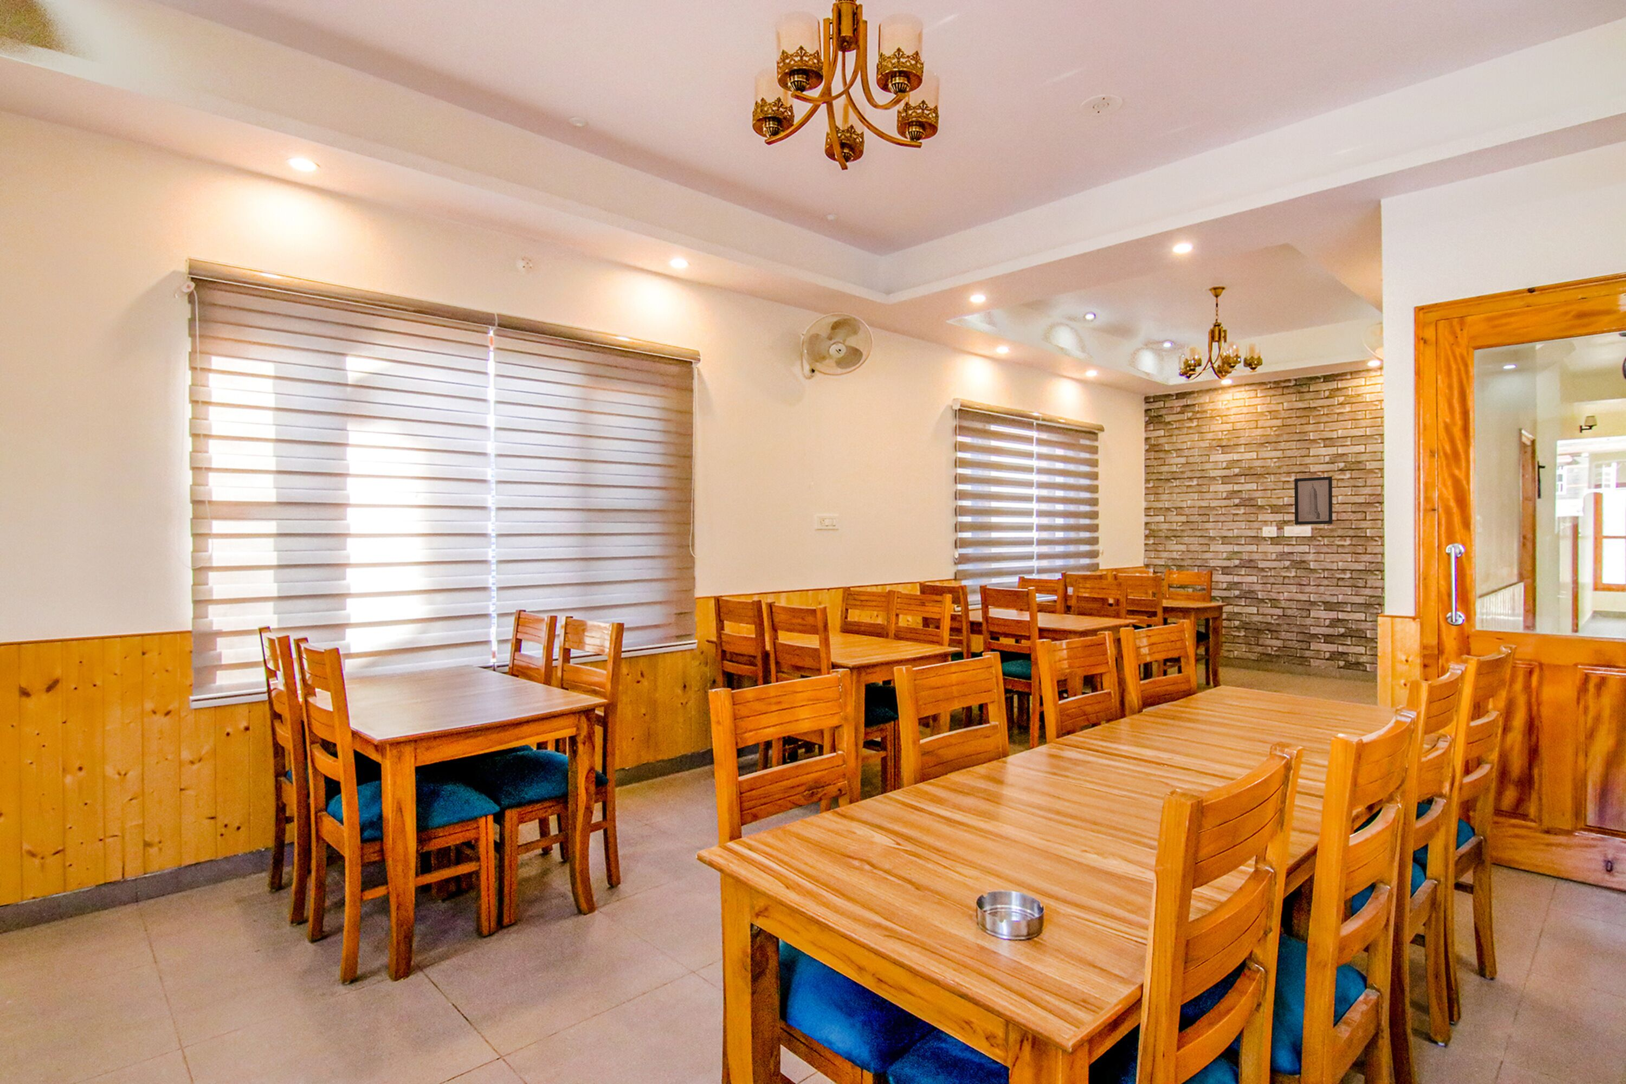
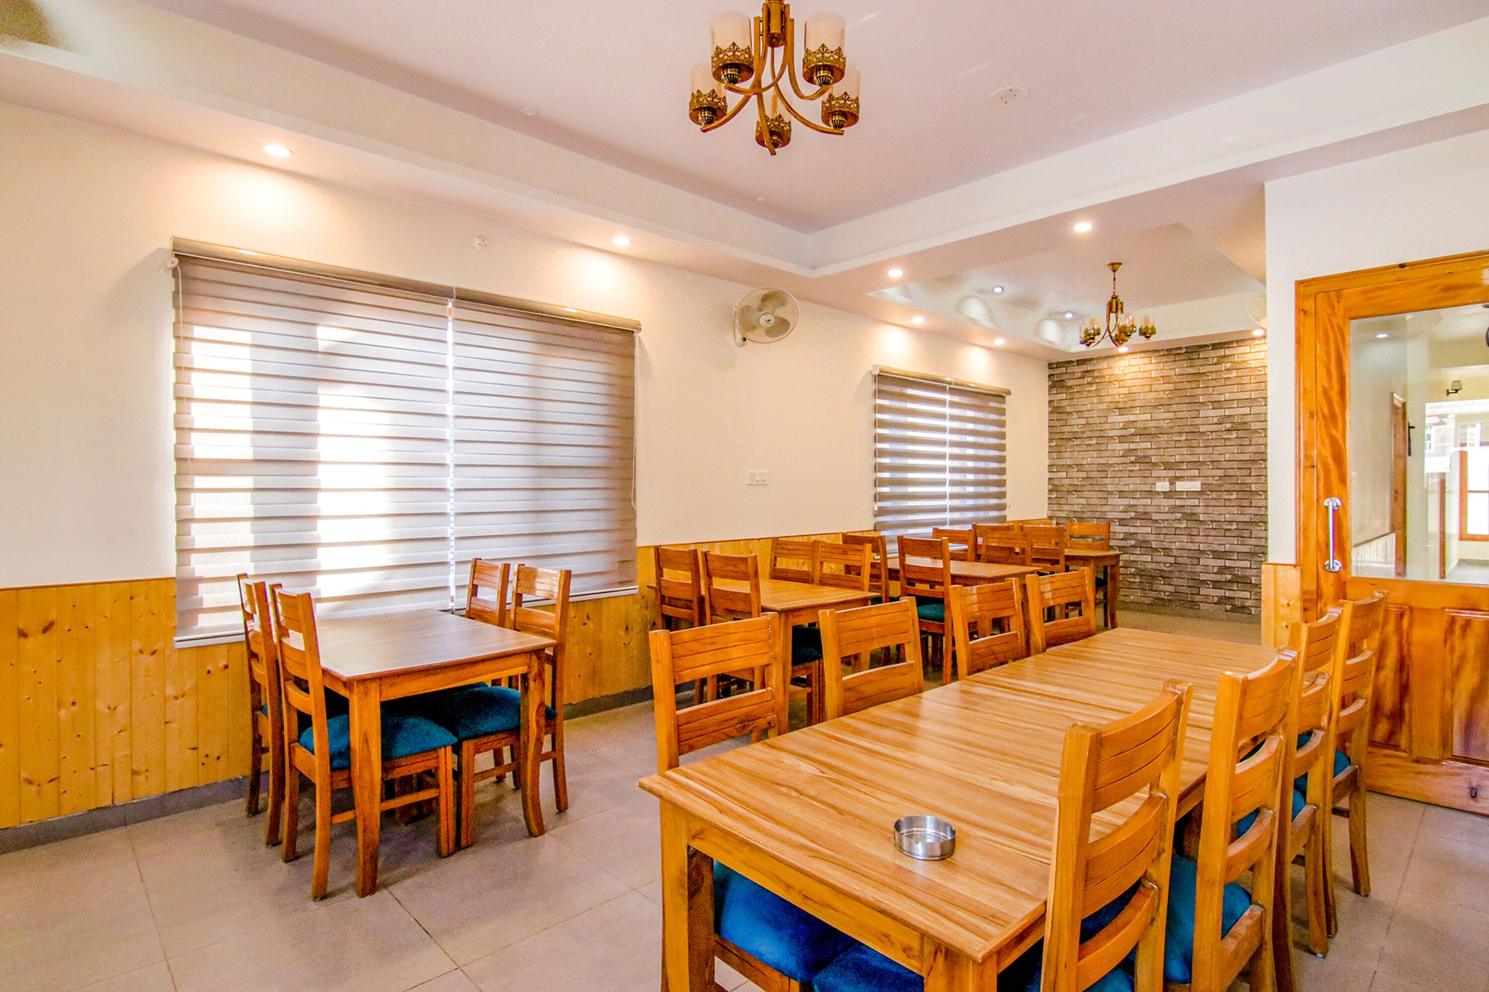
- wall art (1313, 501)
